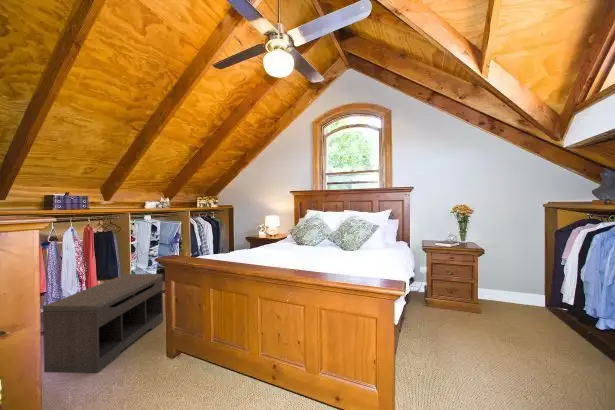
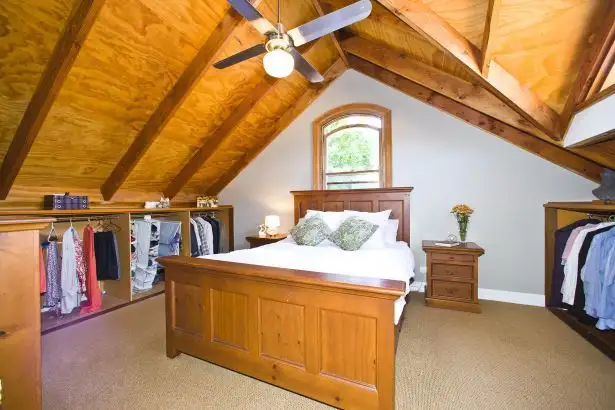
- bench (113, 314)
